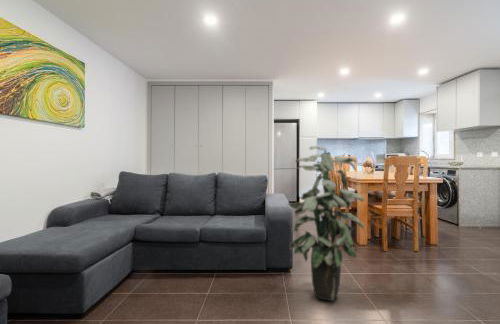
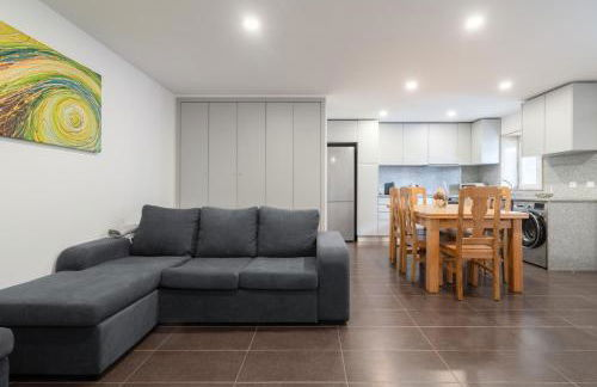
- indoor plant (322, 219)
